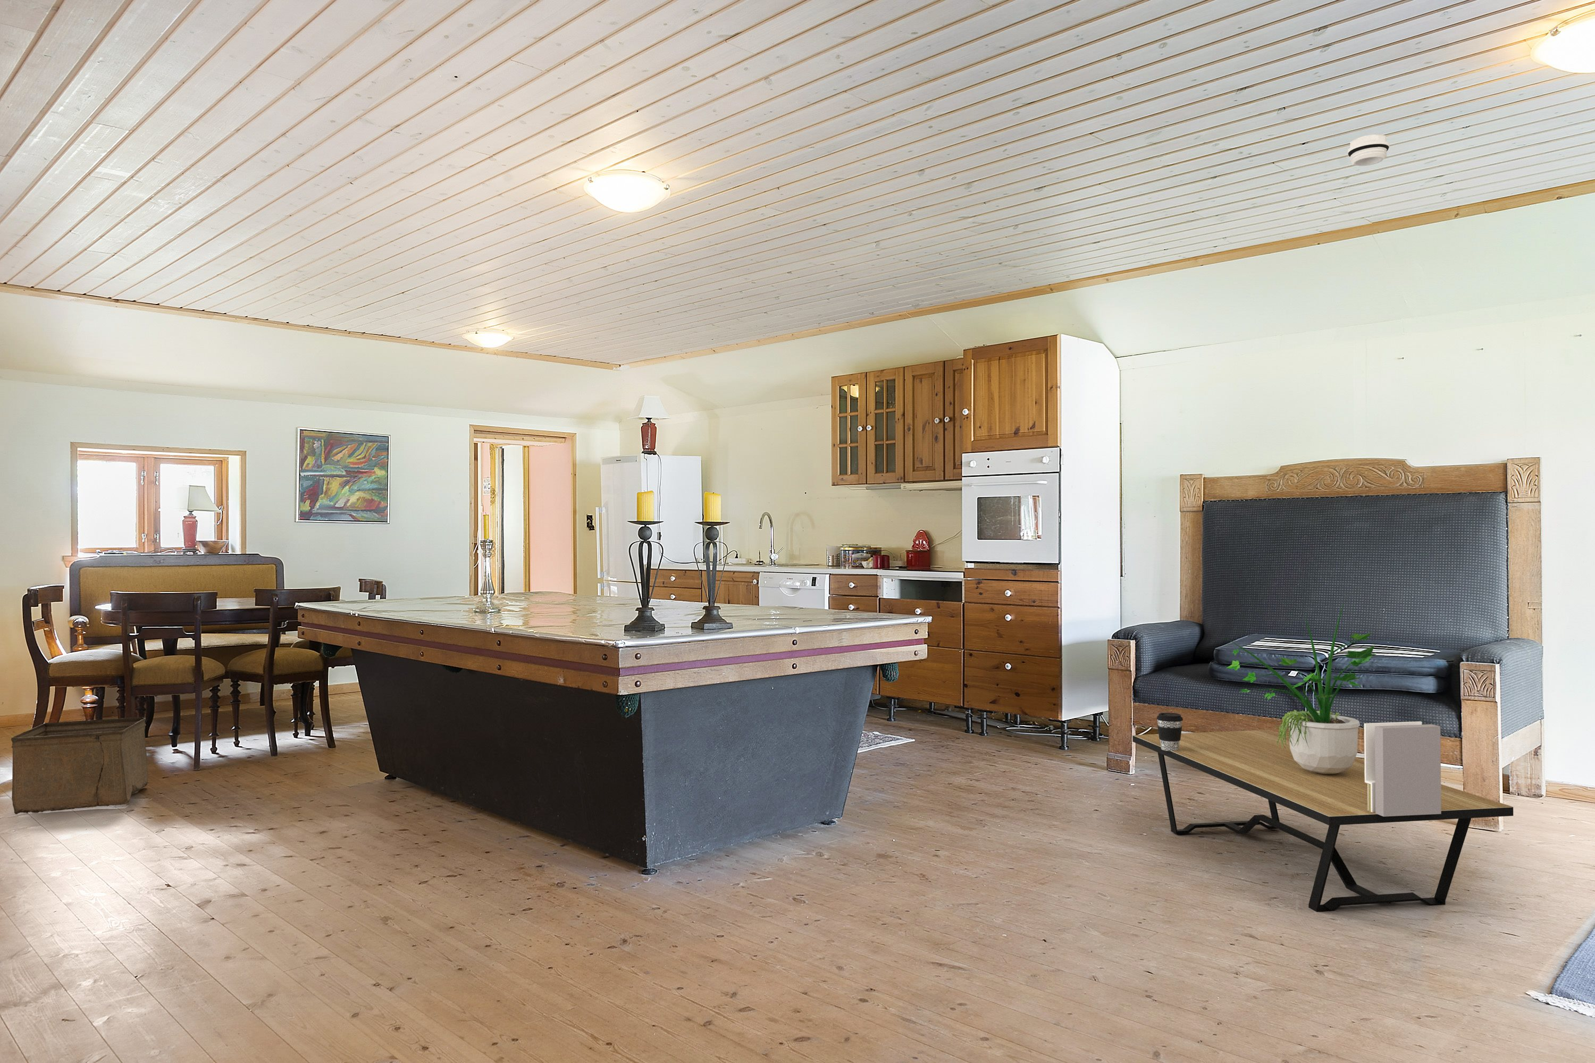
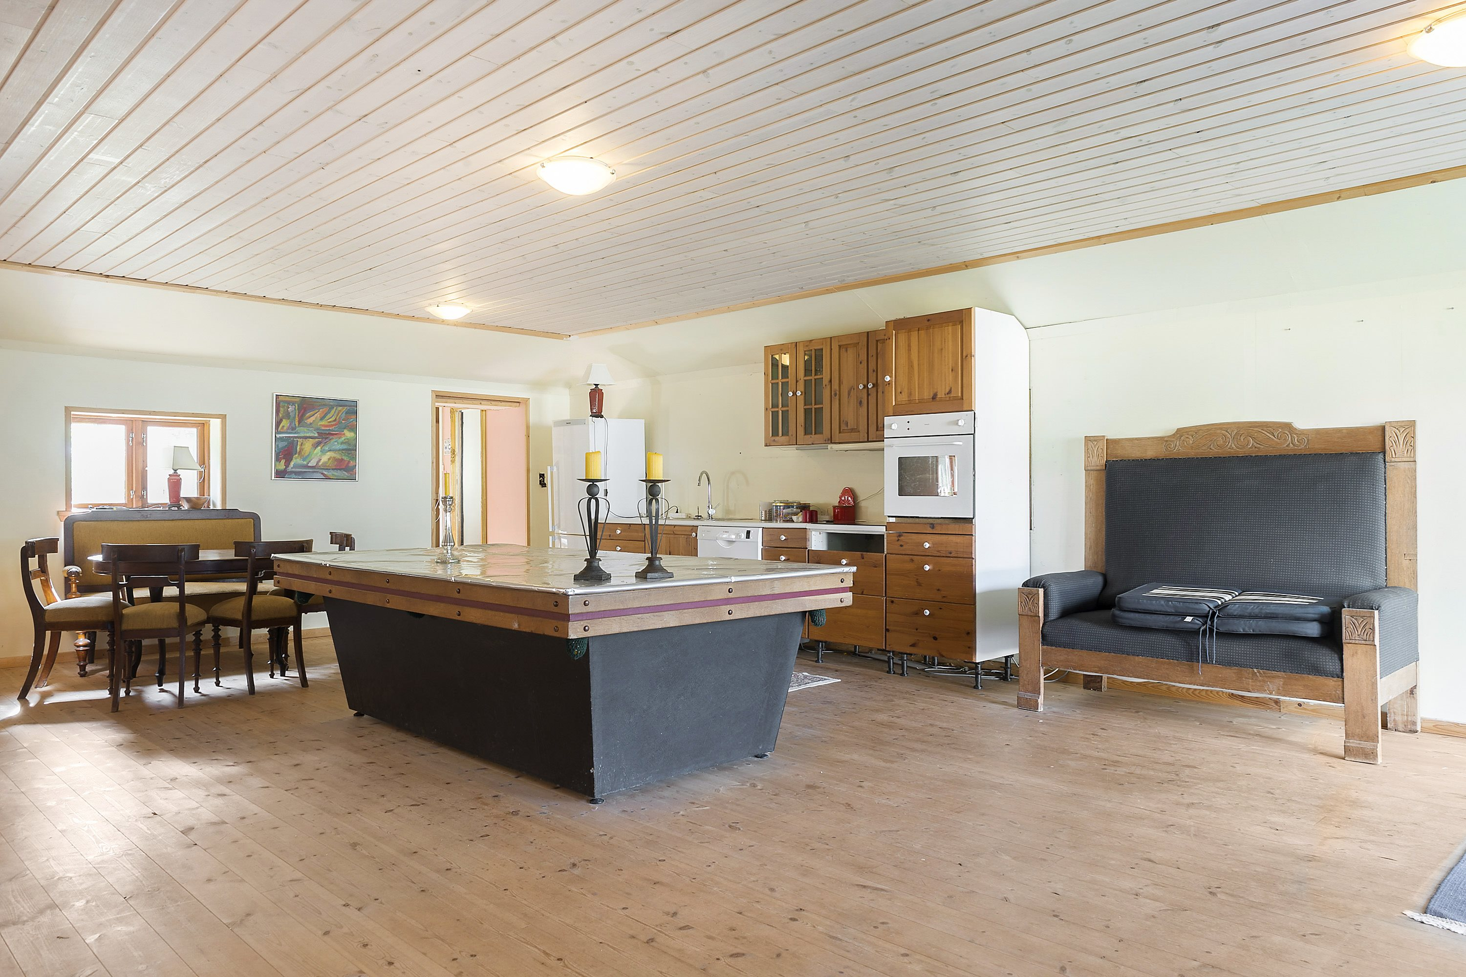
- coffee table (1296, 811)
- smoke detector (1368, 151)
- storage bin (84, 762)
- potted plant (1303, 687)
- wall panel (1402, 770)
- coffee cup (1170, 733)
